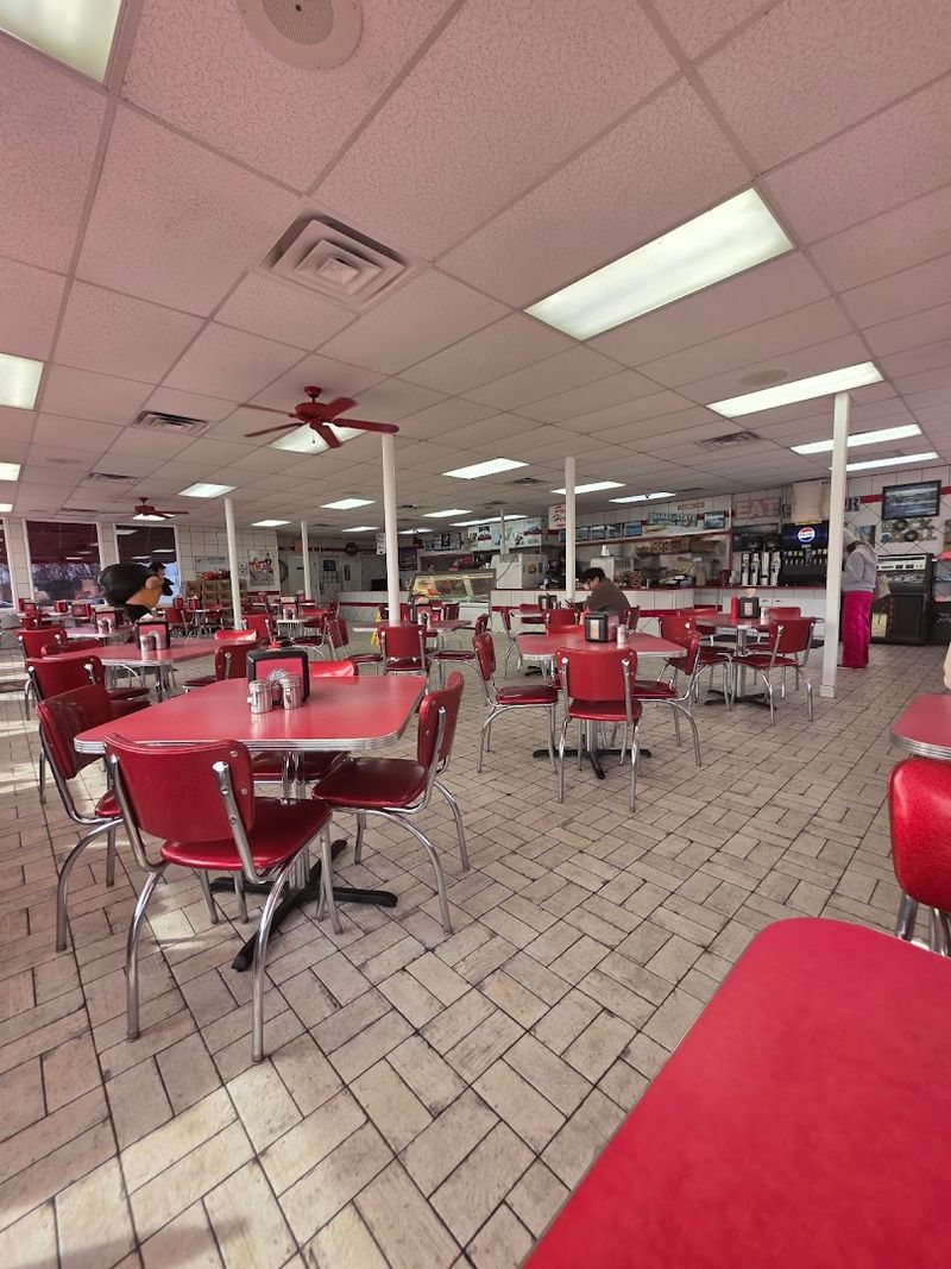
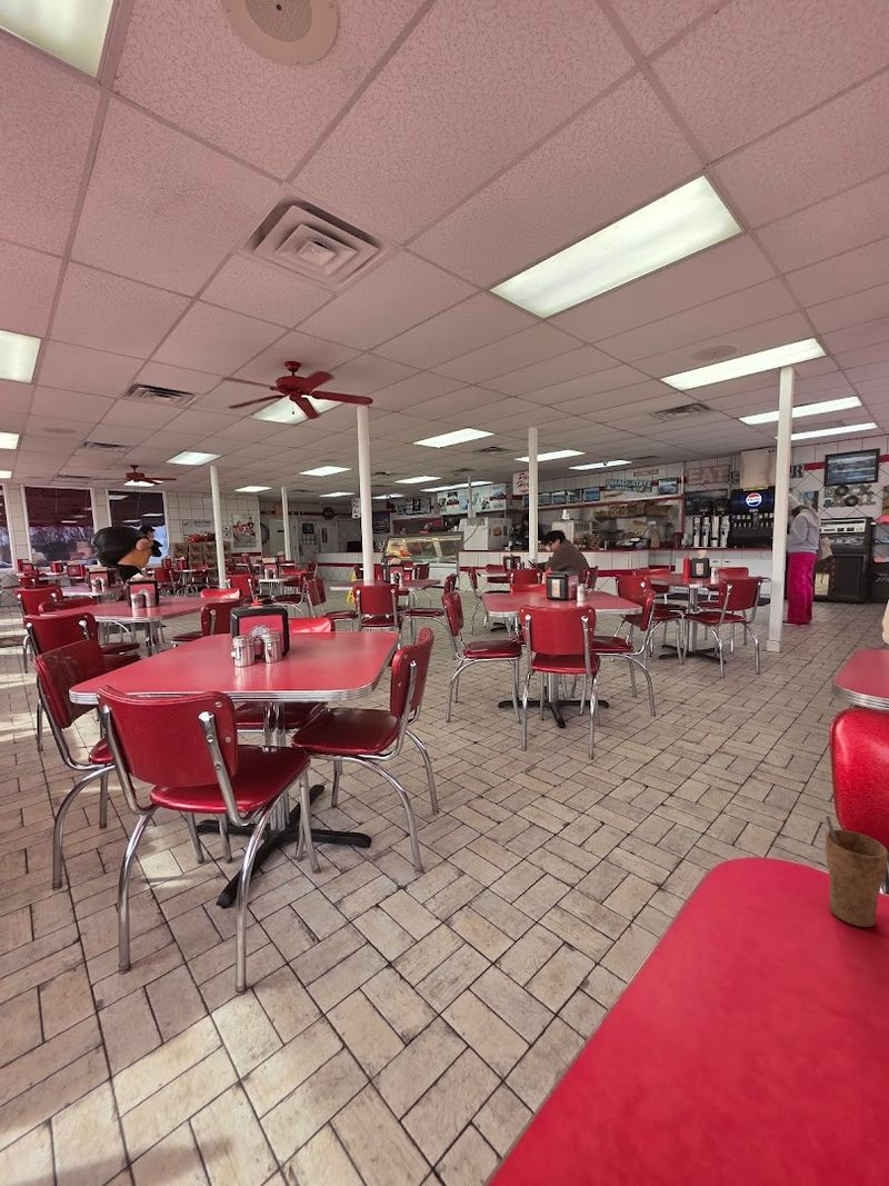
+ cup (853, 869)
